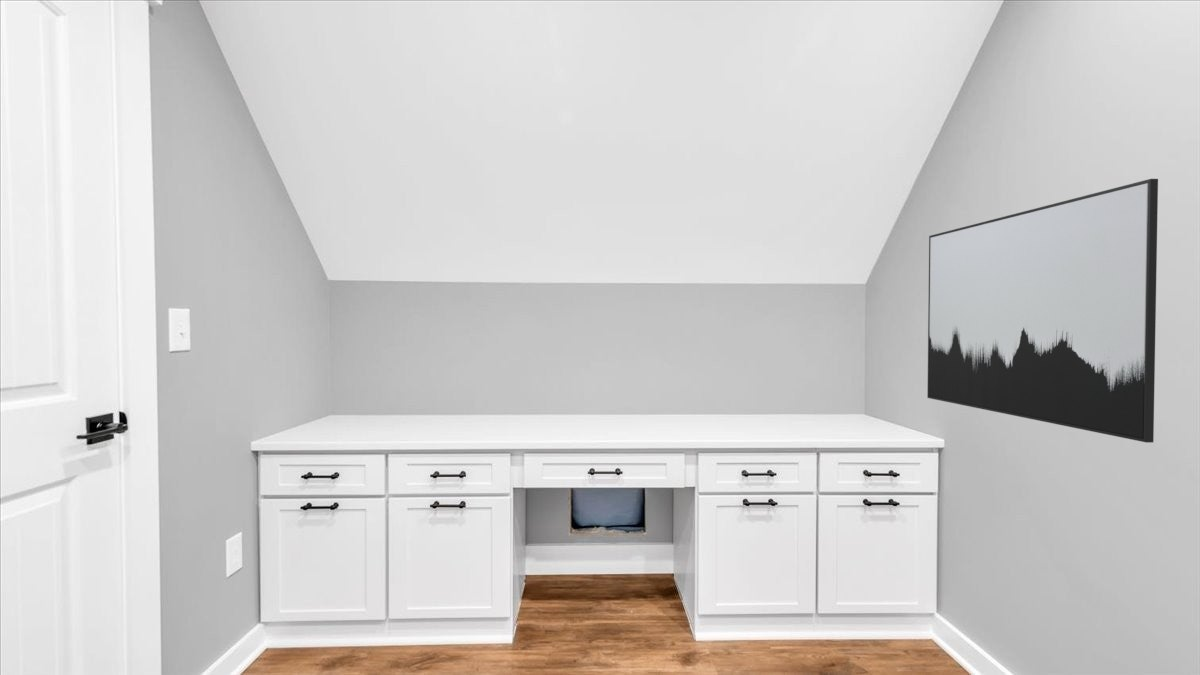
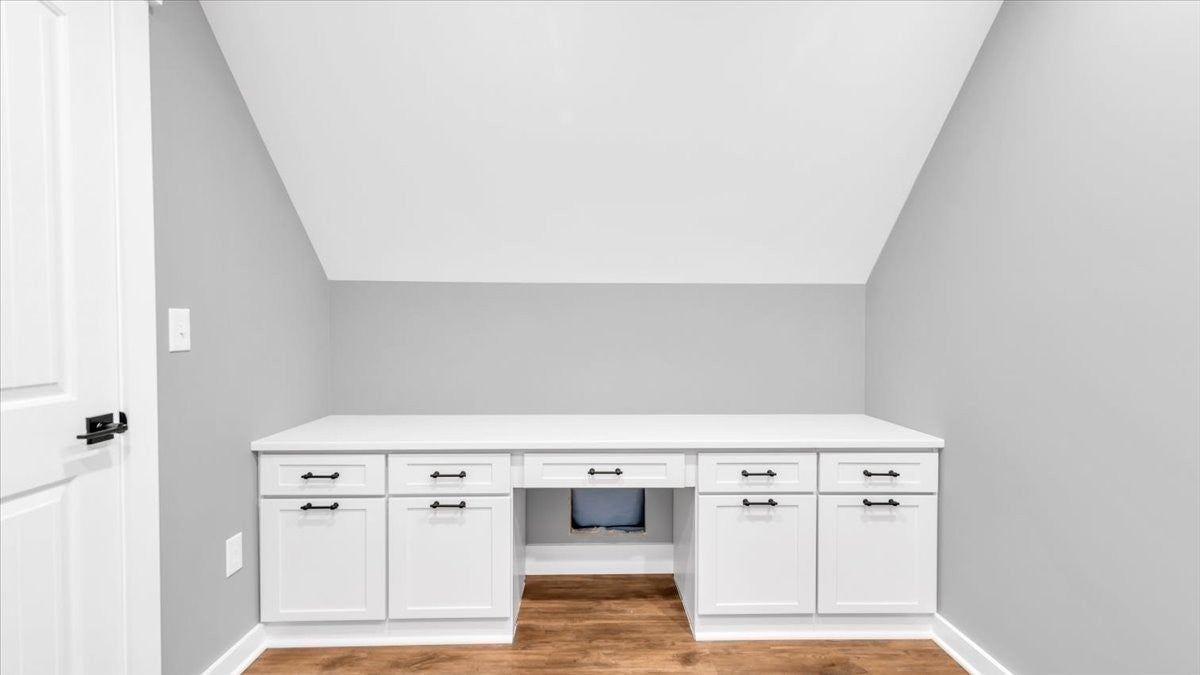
- wall art (1014, 314)
